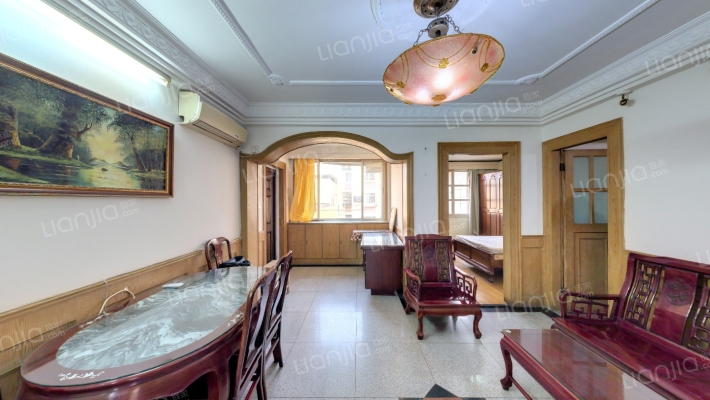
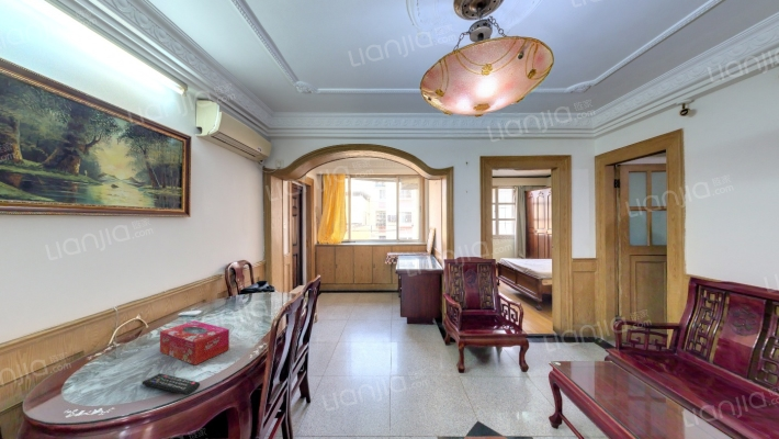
+ remote control (170, 384)
+ tissue box (194, 340)
